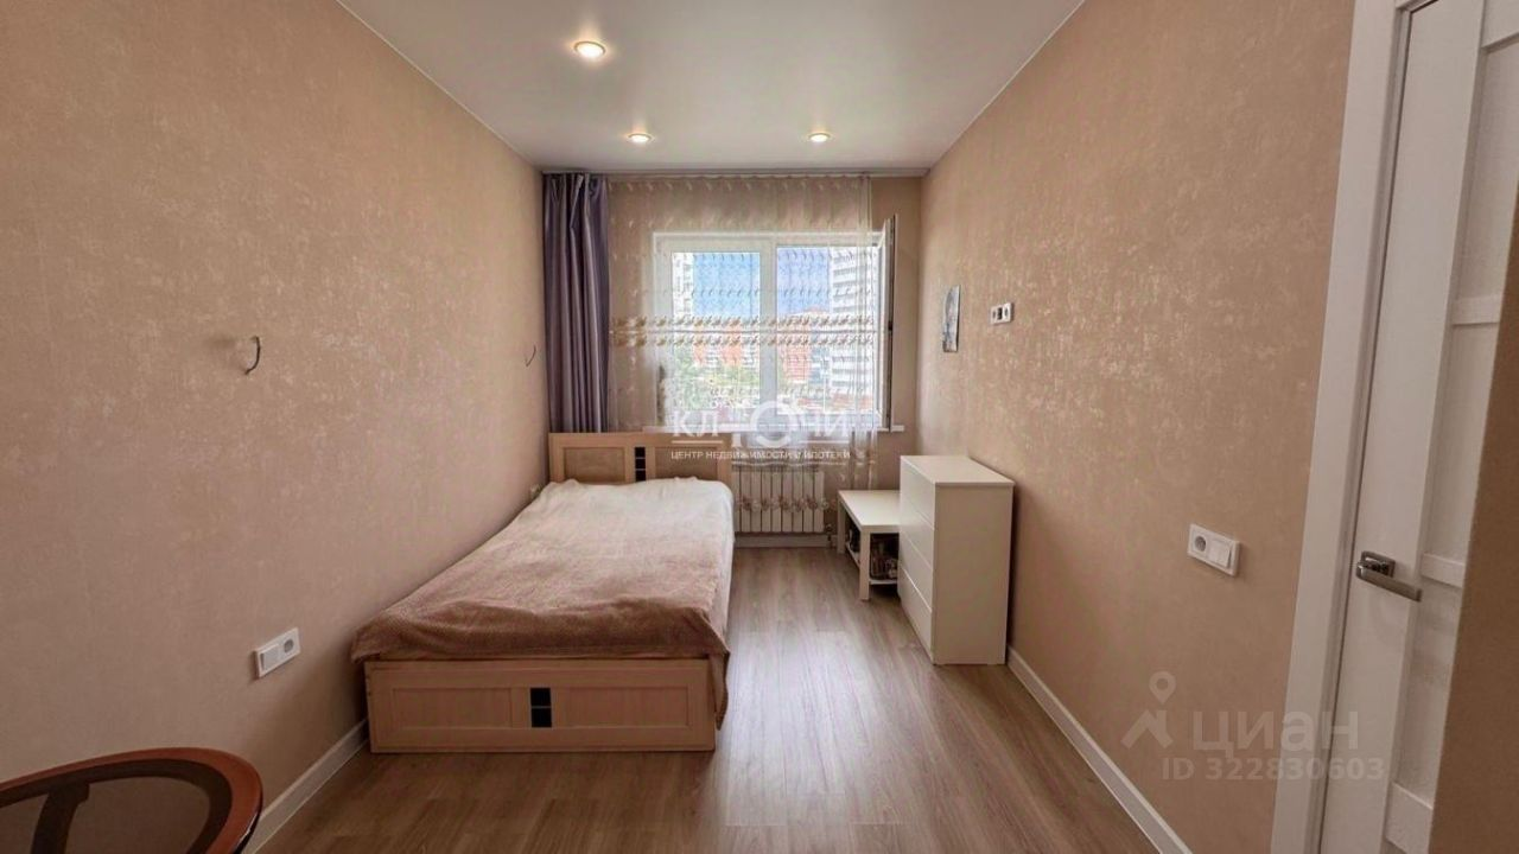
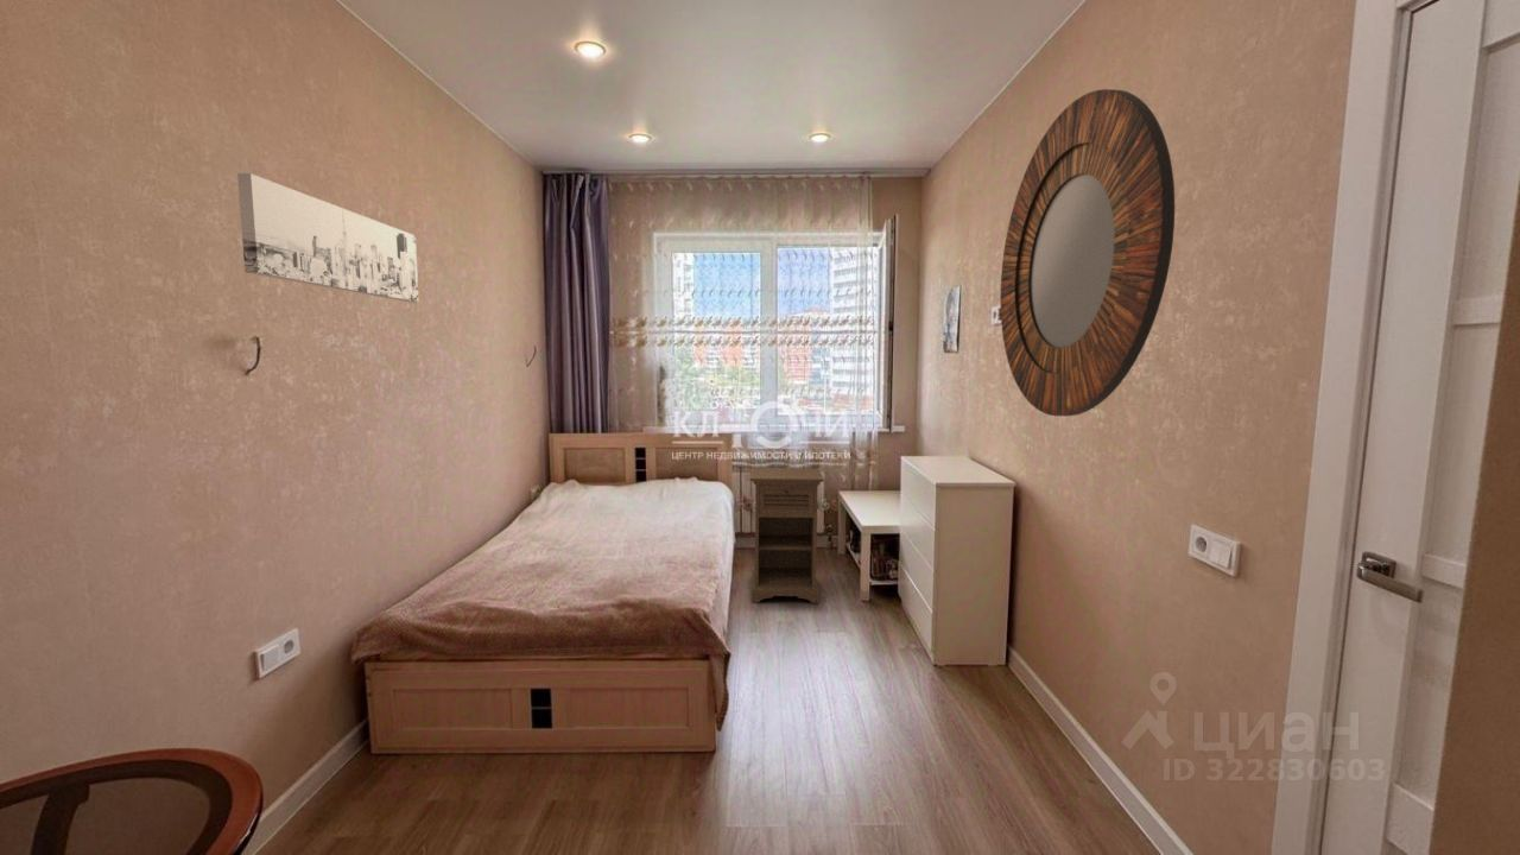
+ nightstand (785, 533)
+ home mirror (1065, 264)
+ wall art (346, 251)
